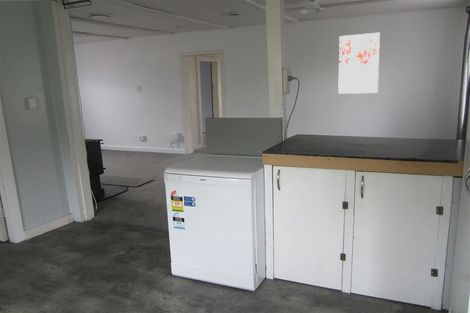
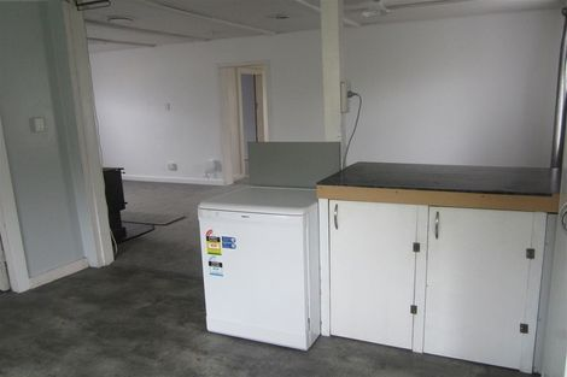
- wall art (358, 64)
